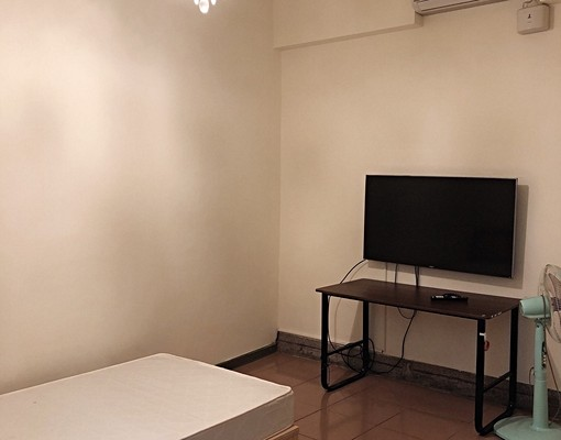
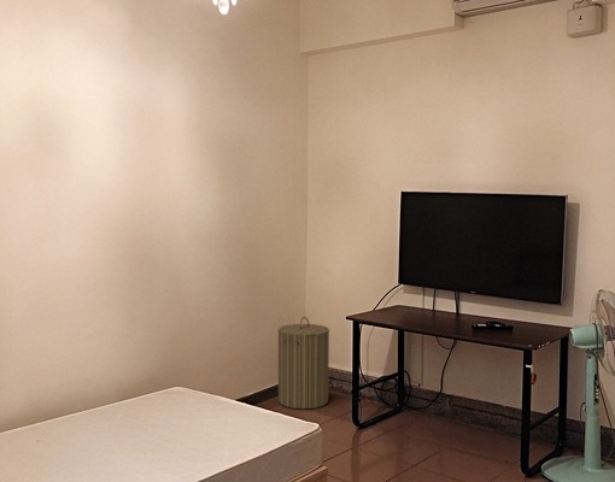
+ laundry hamper (303, 359)
